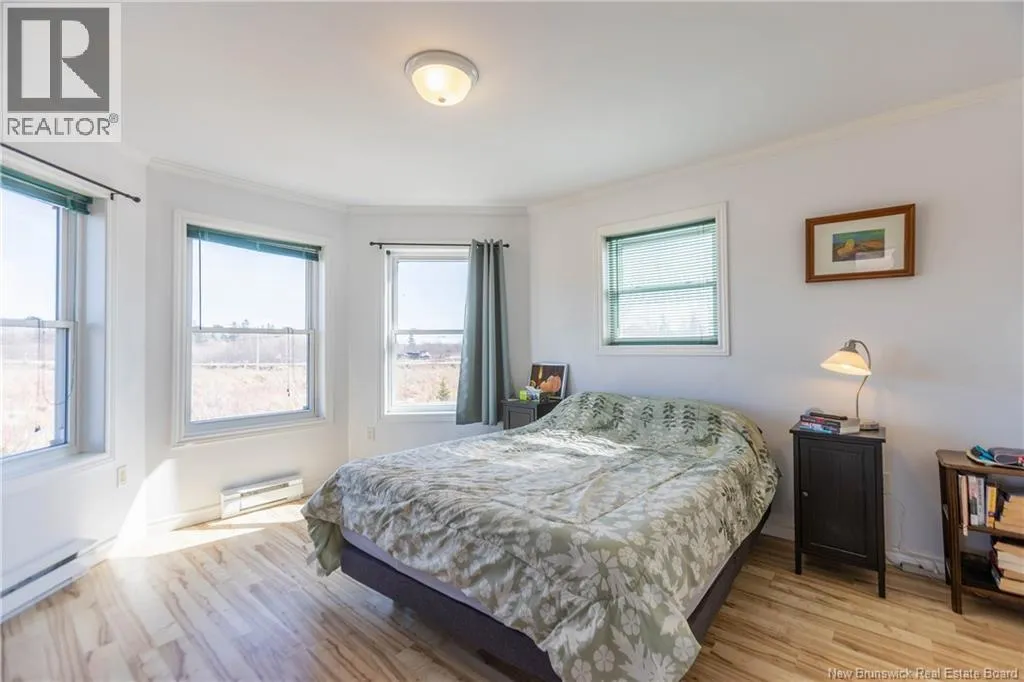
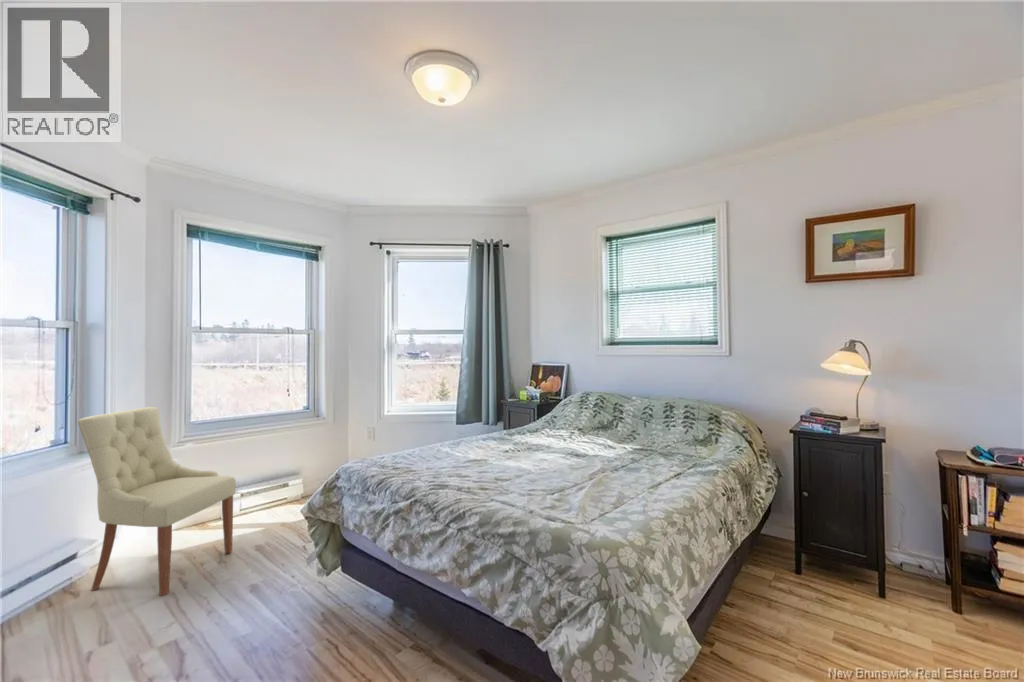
+ chair (160, 490)
